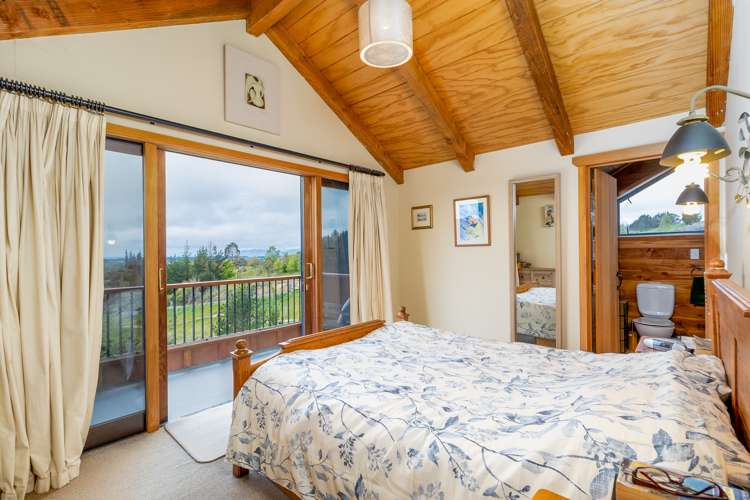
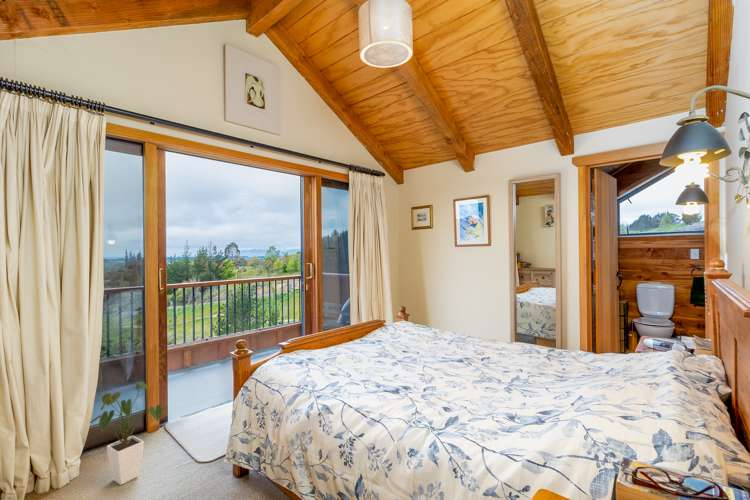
+ house plant (132, 431)
